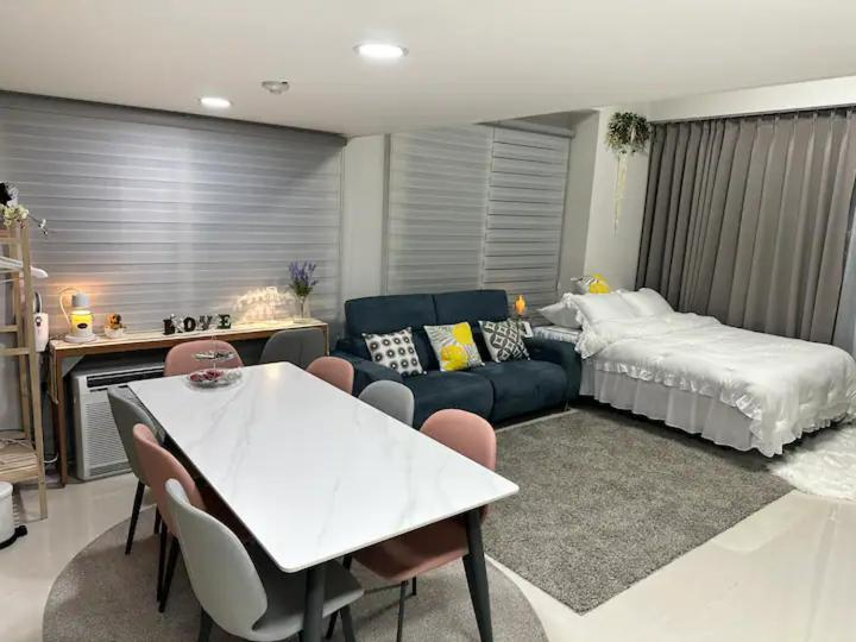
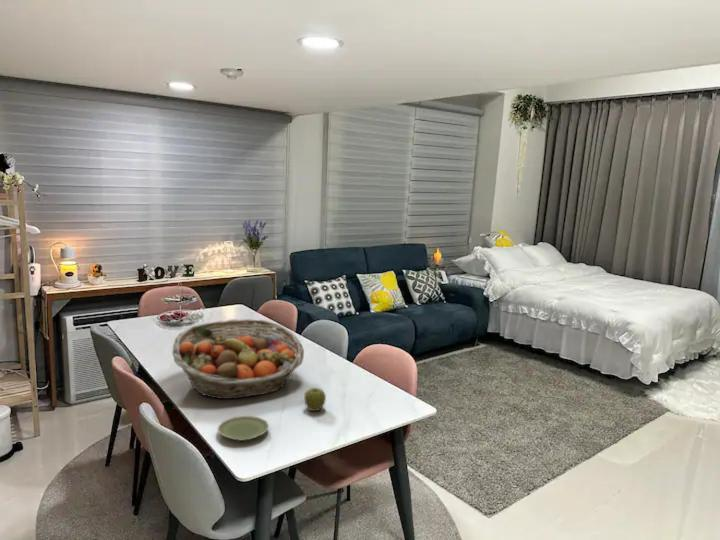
+ fruit basket (239, 357)
+ apple (314, 399)
+ plate (243, 429)
